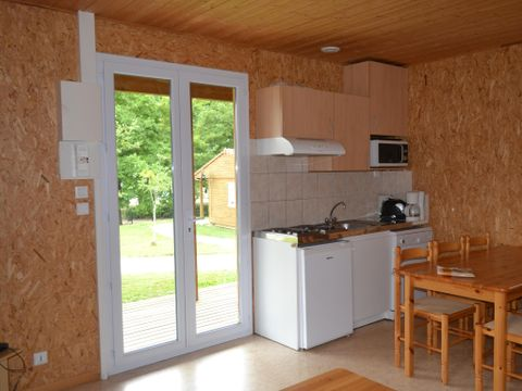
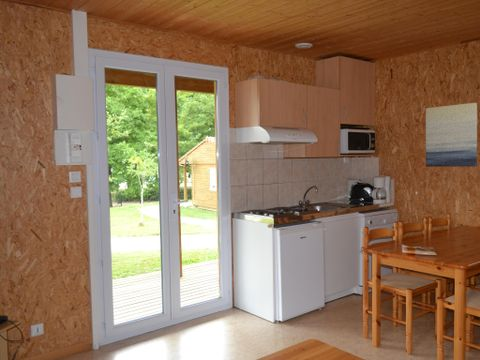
+ wall art (450, 136)
